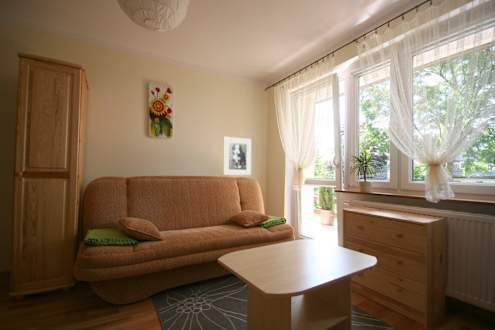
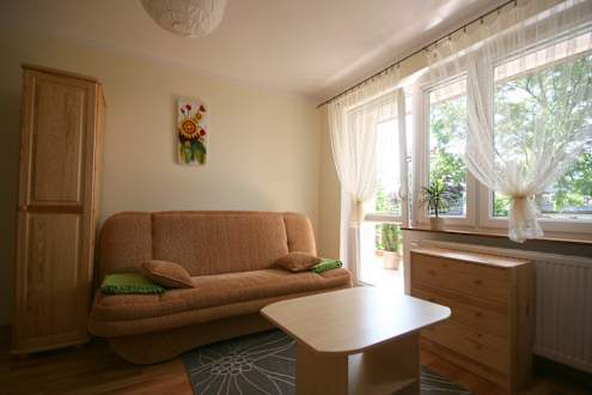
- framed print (237, 156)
